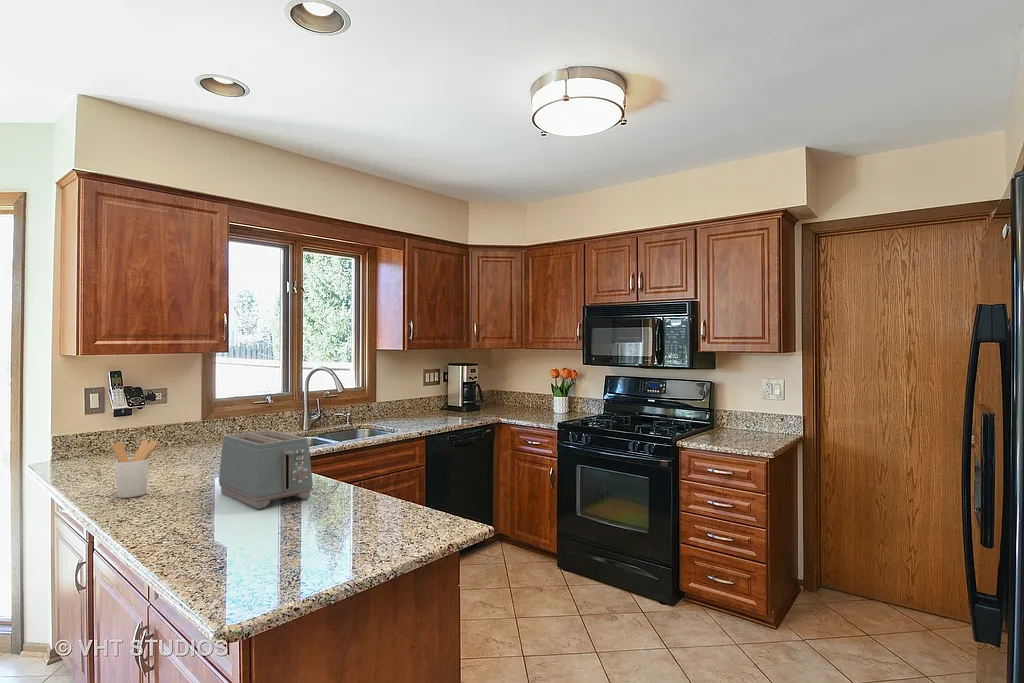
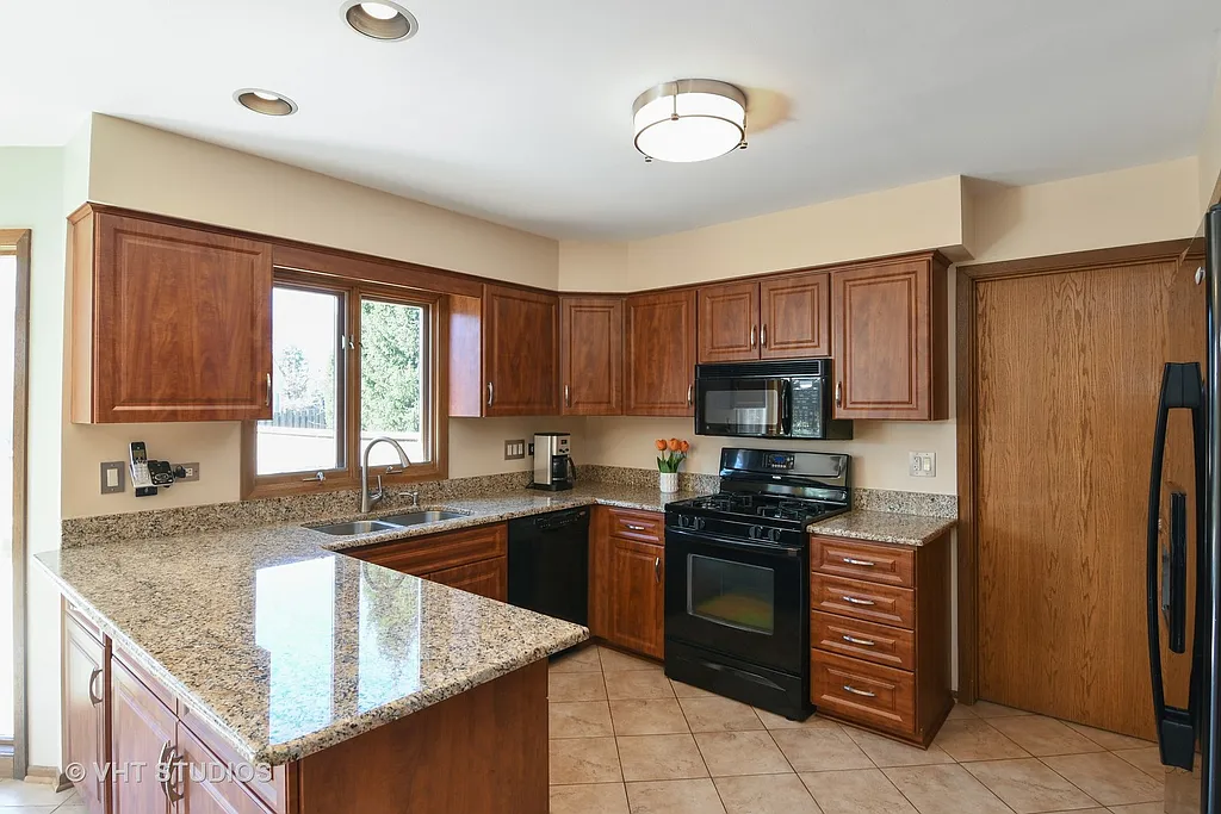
- utensil holder (137, 466)
- toaster (267, 467)
